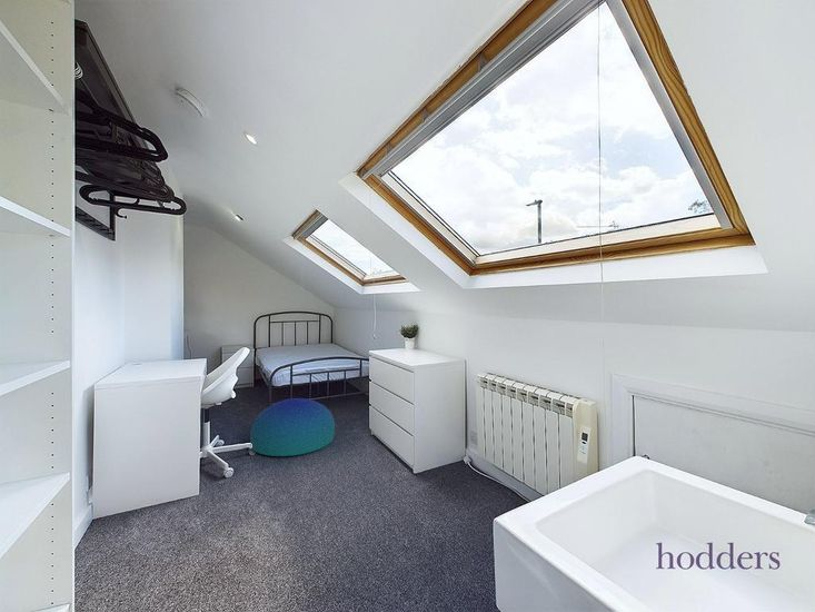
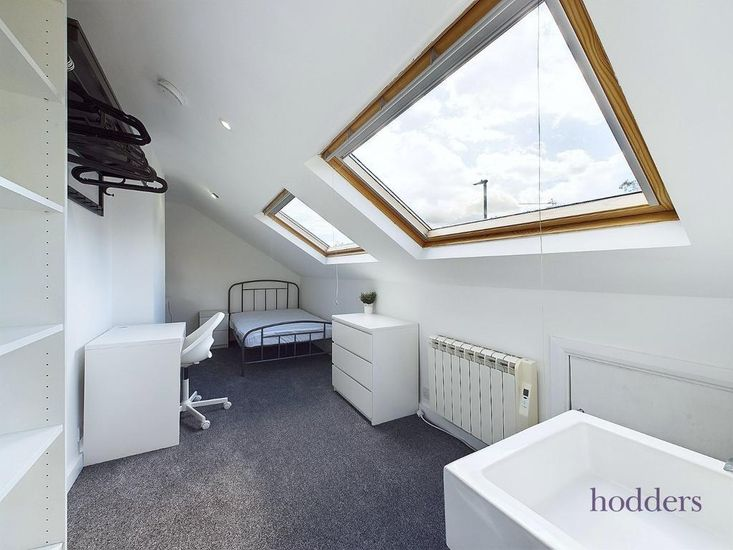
- pouf (294, 419)
